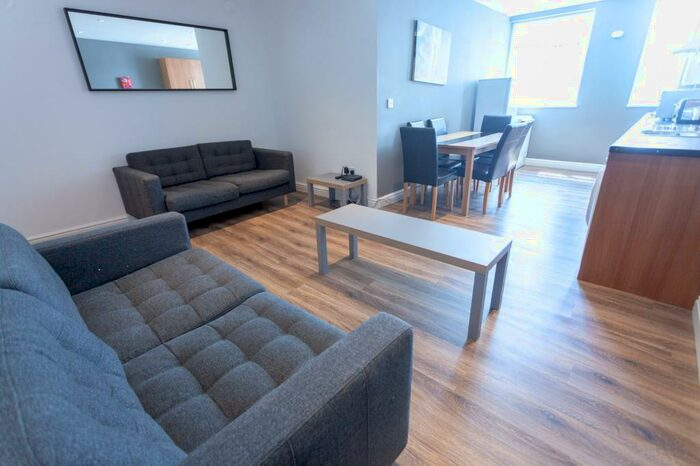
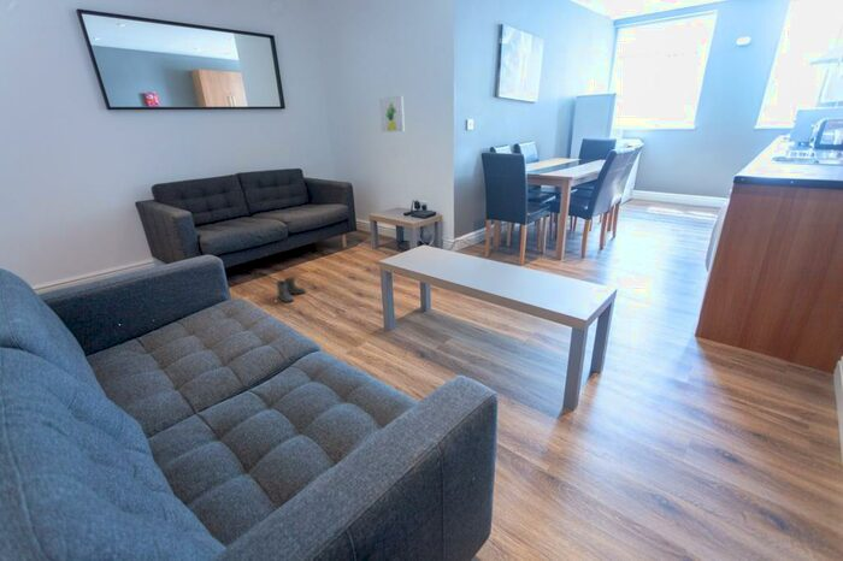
+ wall art (391, 114)
+ boots (289, 288)
